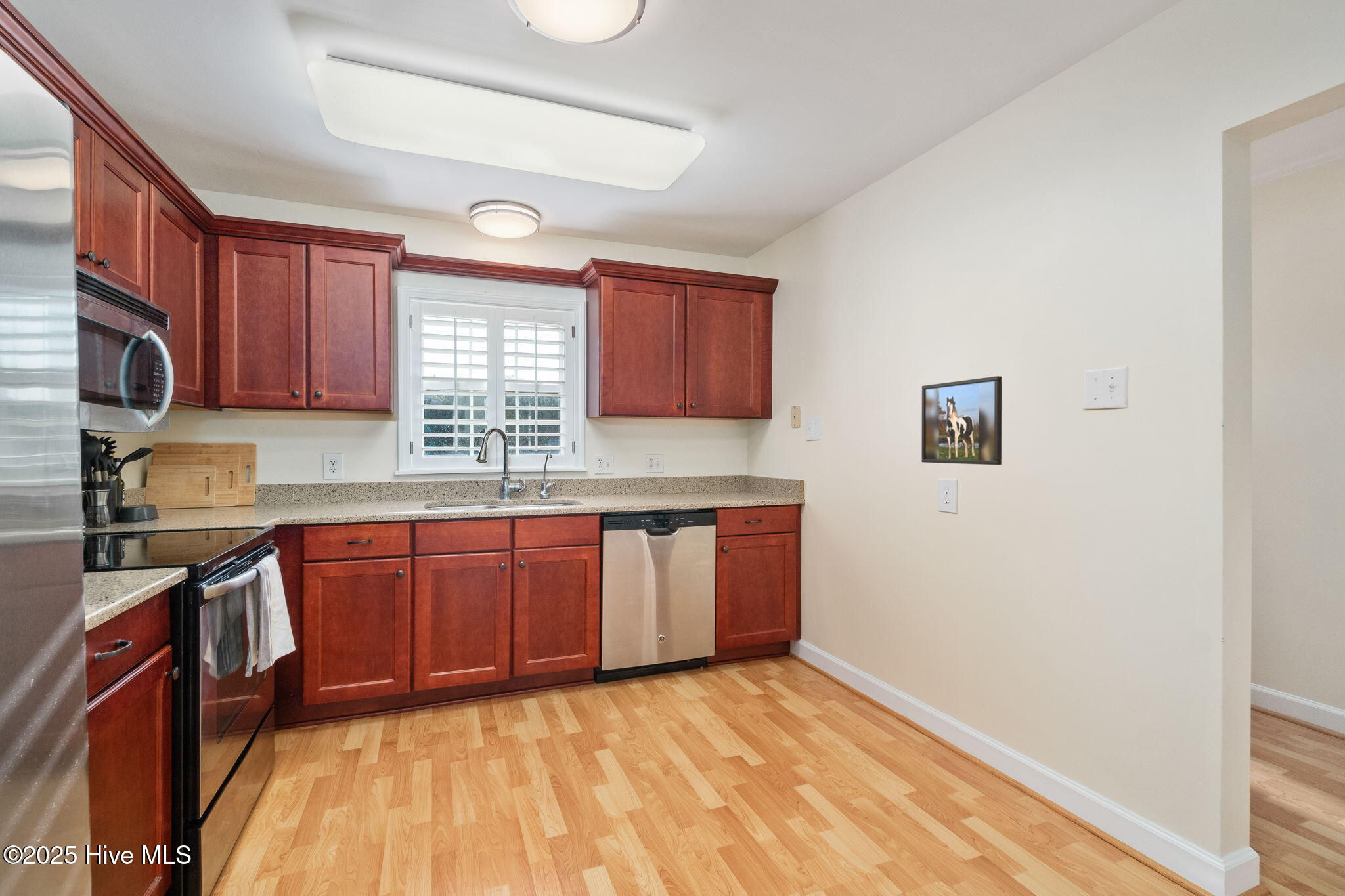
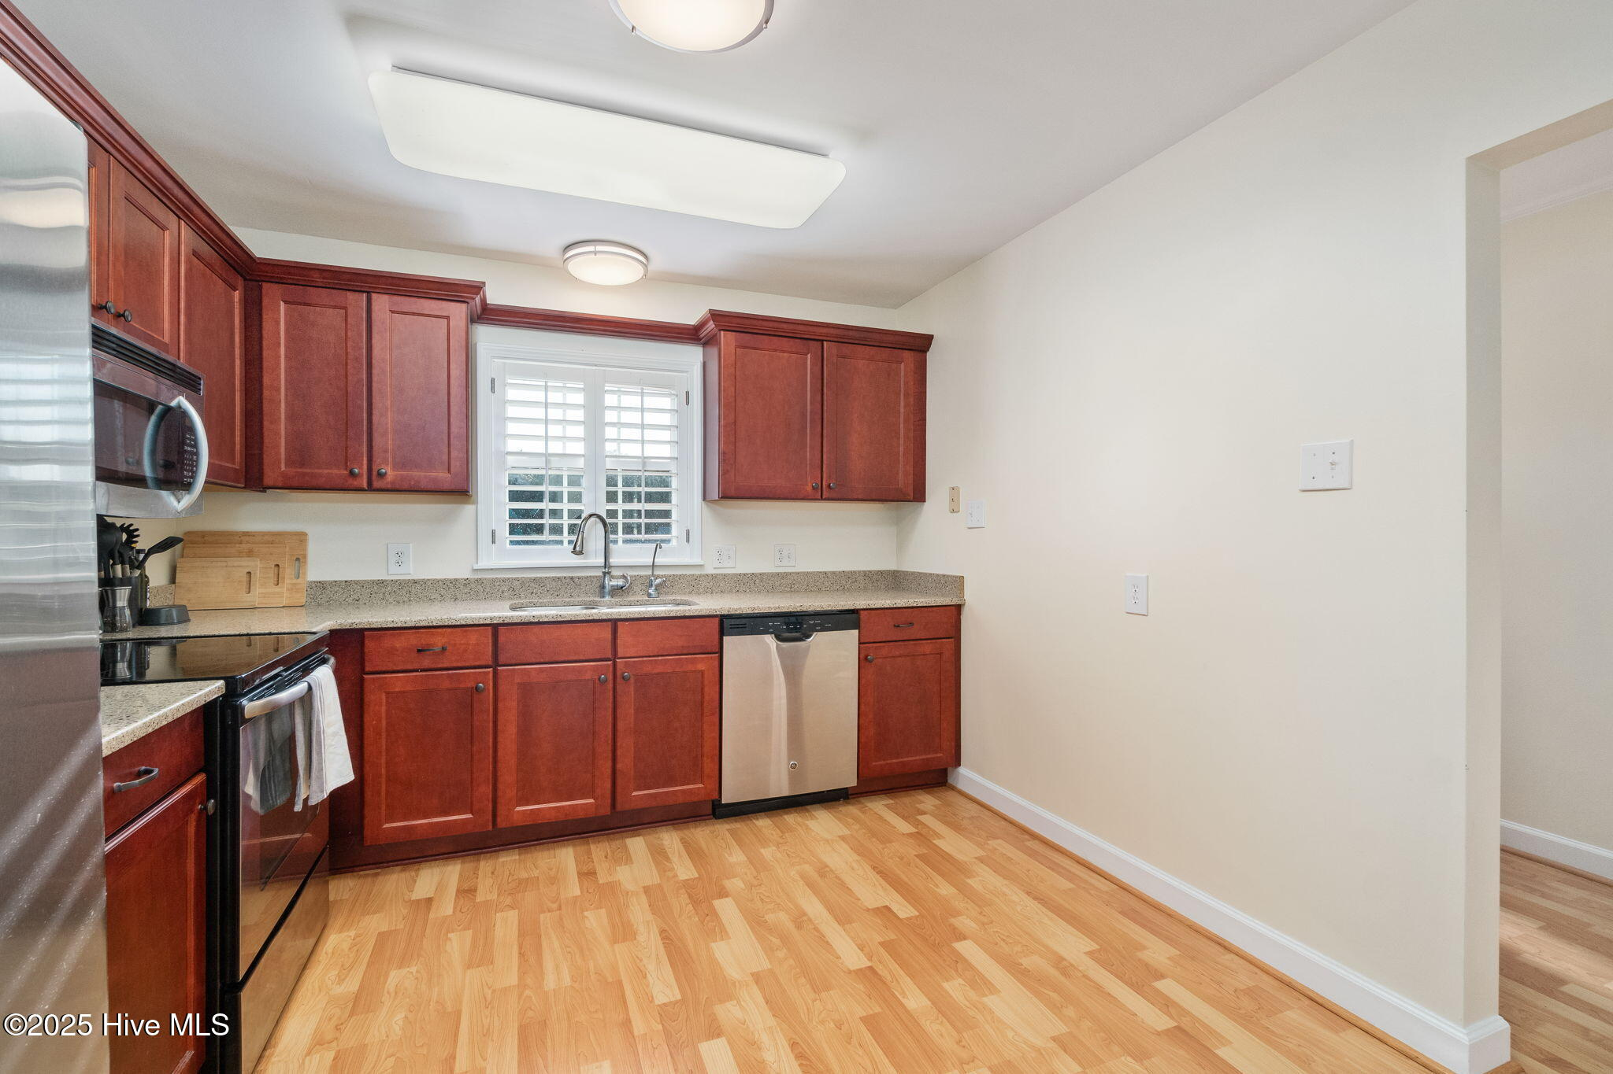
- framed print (958, 422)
